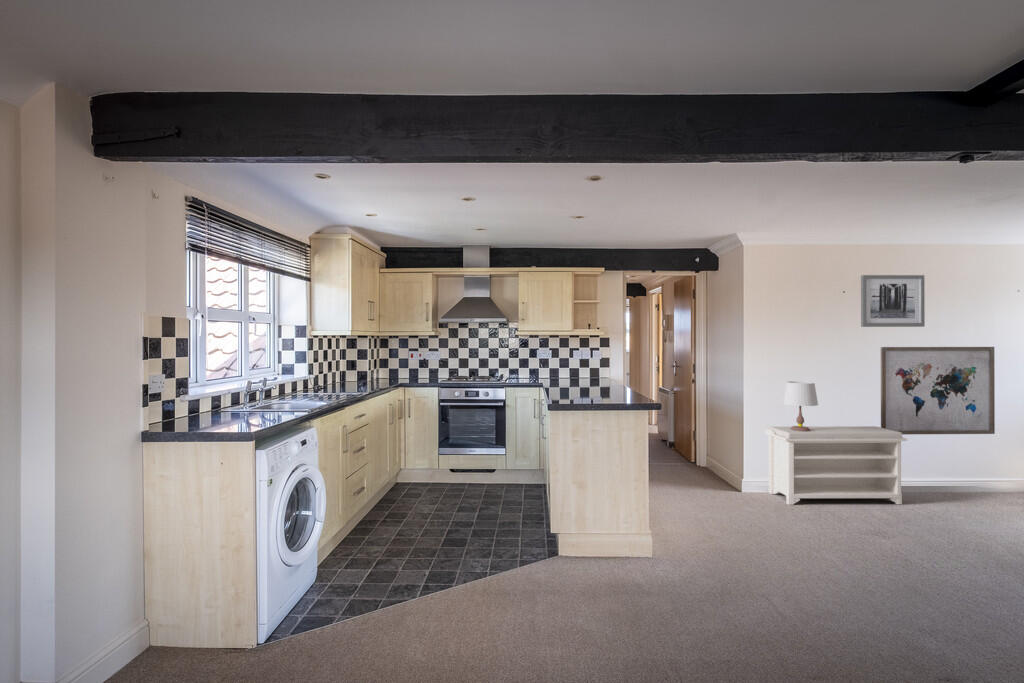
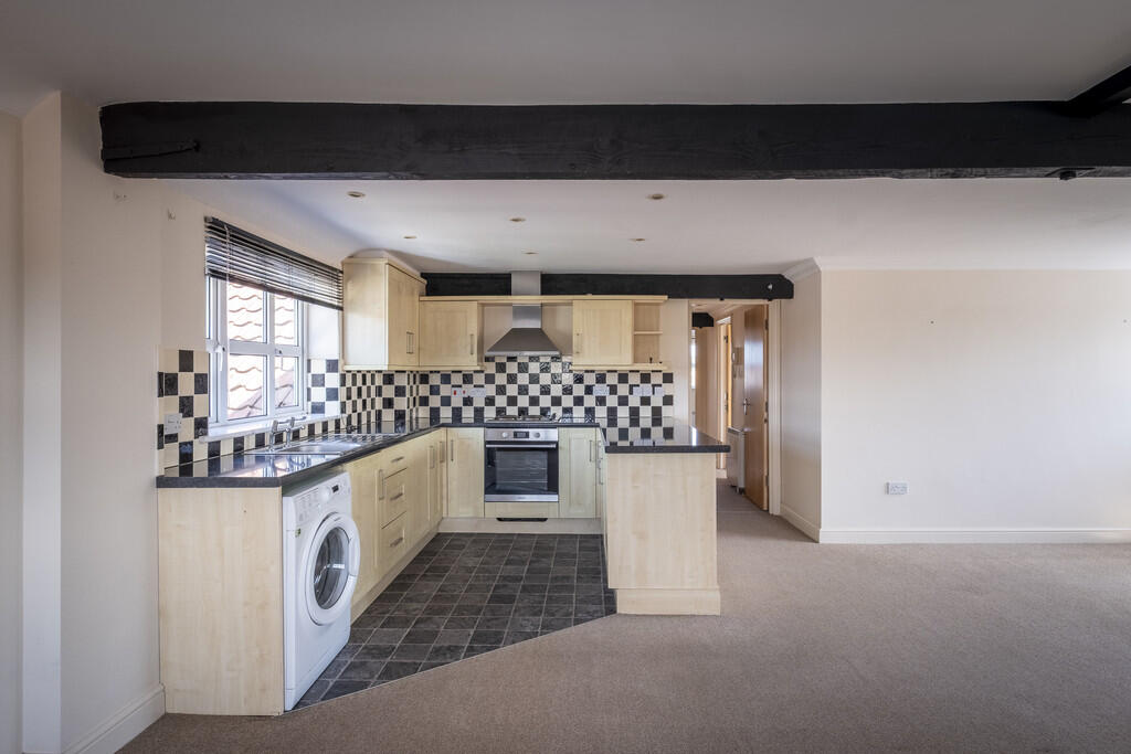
- wall art (937, 390)
- table lamp (800, 405)
- wall art (892, 301)
- bench (833, 463)
